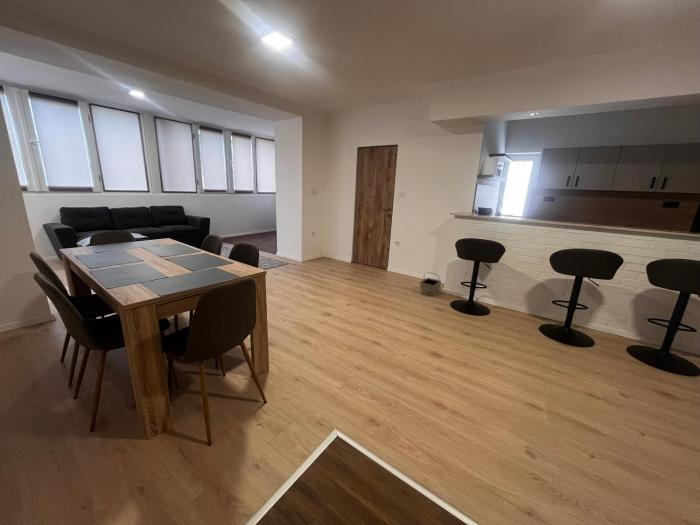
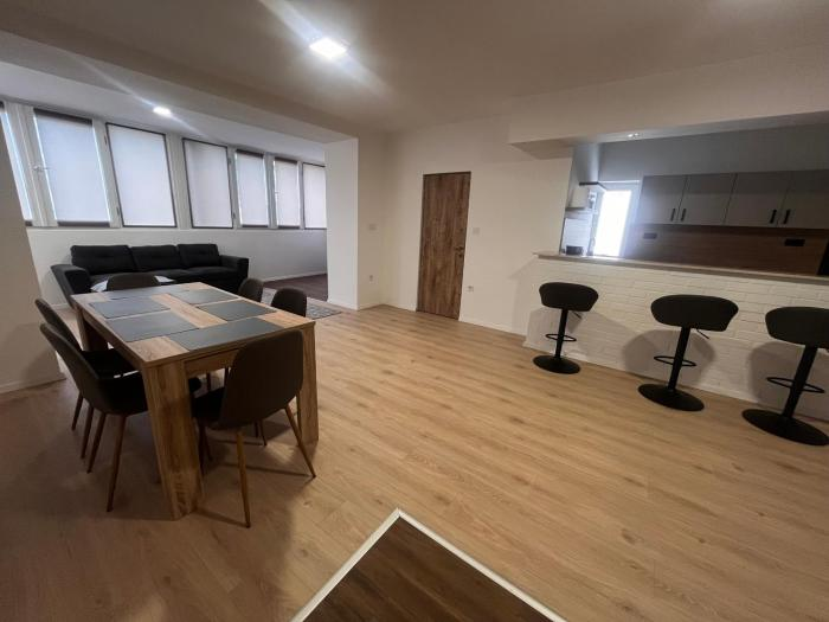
- basket (430, 282)
